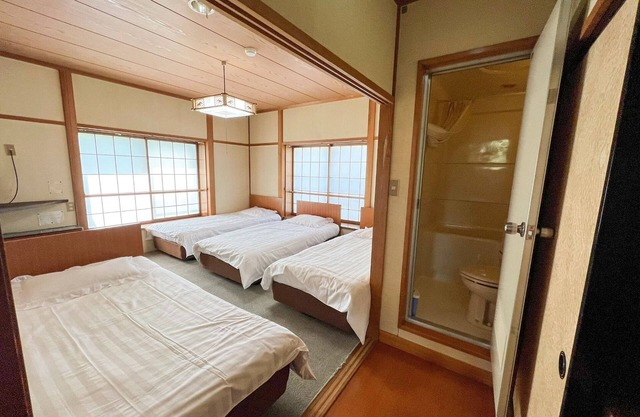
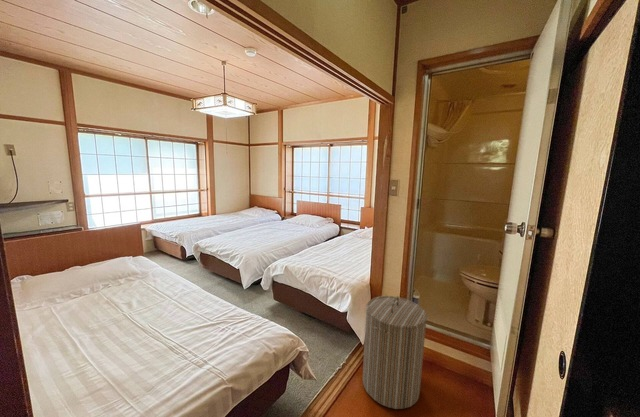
+ laundry hamper (393, 341)
